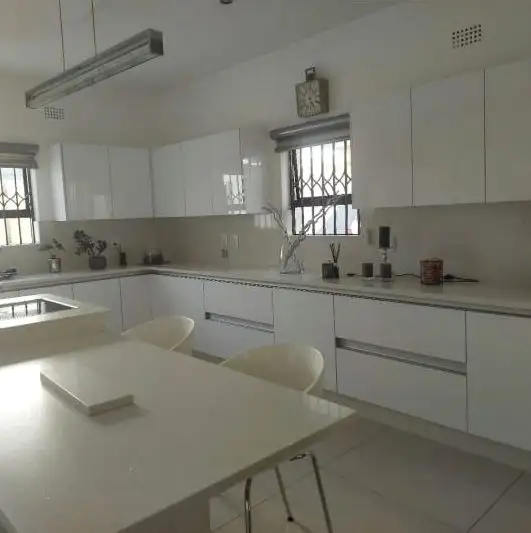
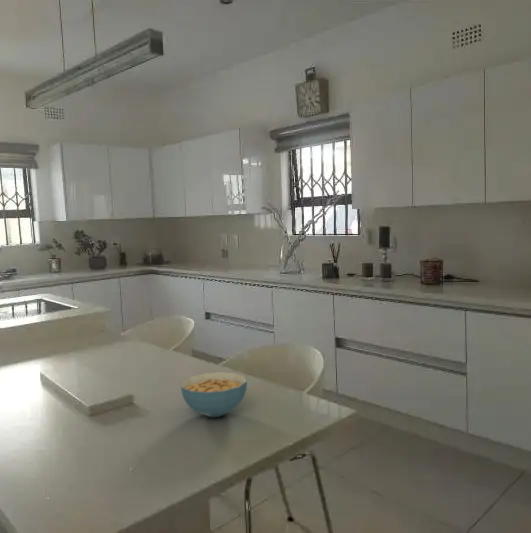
+ cereal bowl (214, 397)
